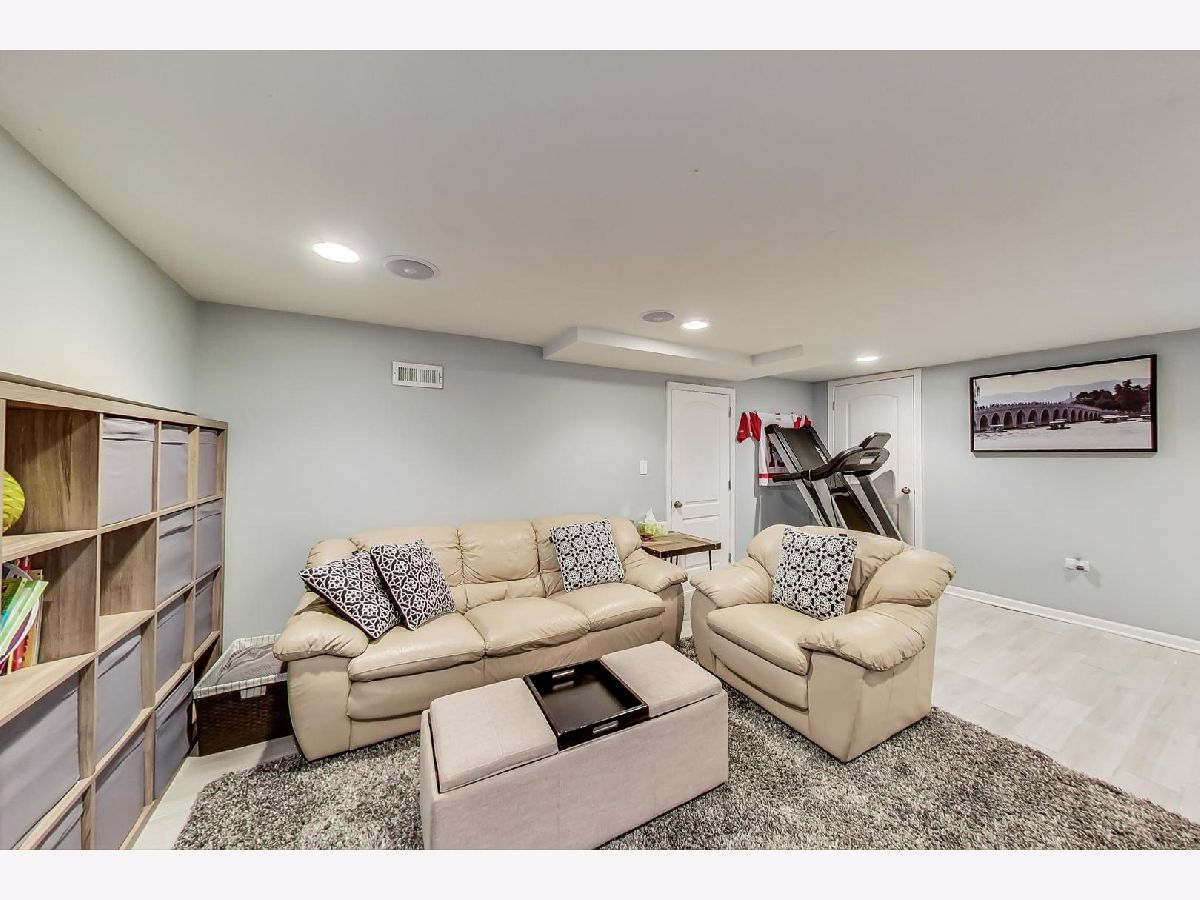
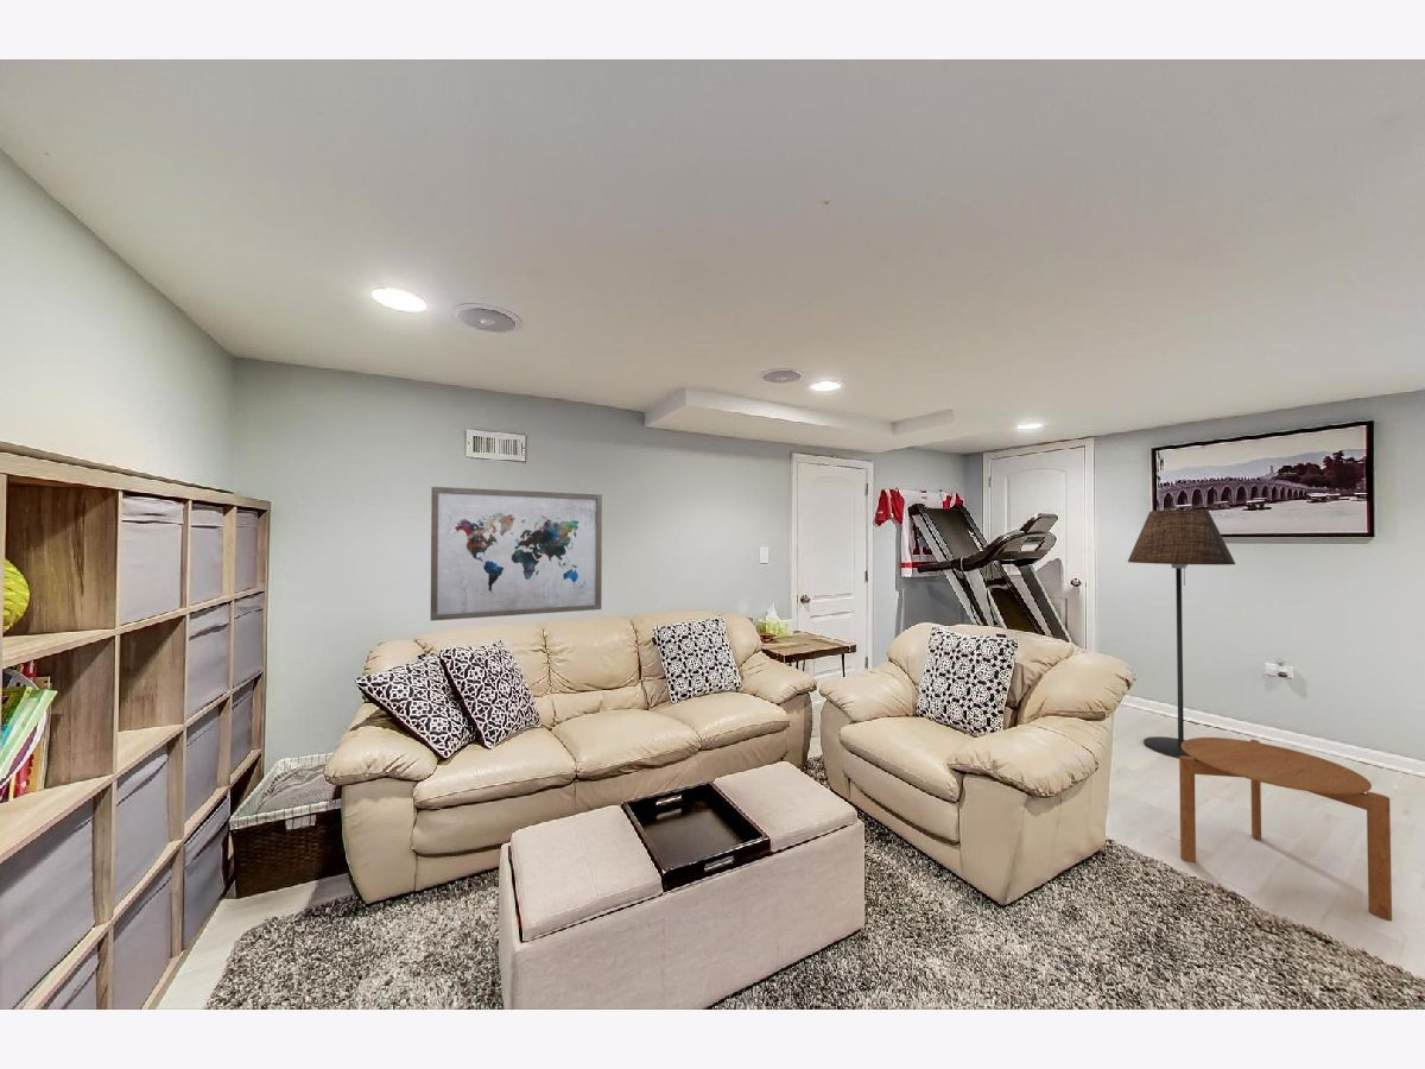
+ floor lamp (1179, 630)
+ wall art (522, 552)
+ side table (1260, 816)
